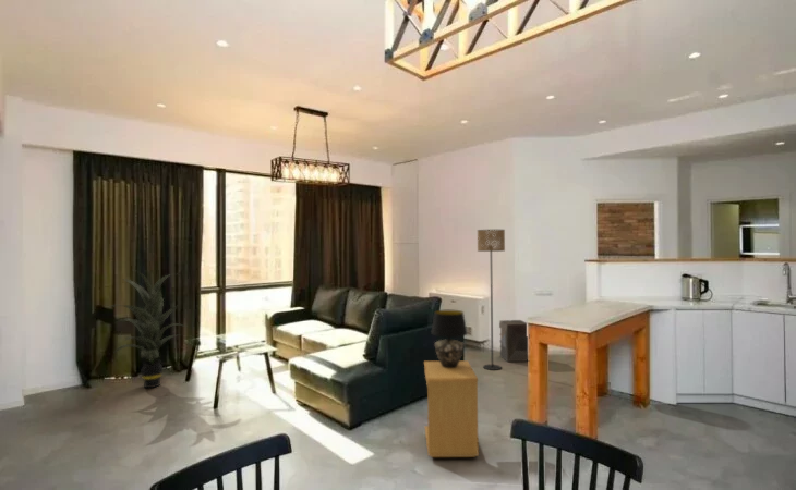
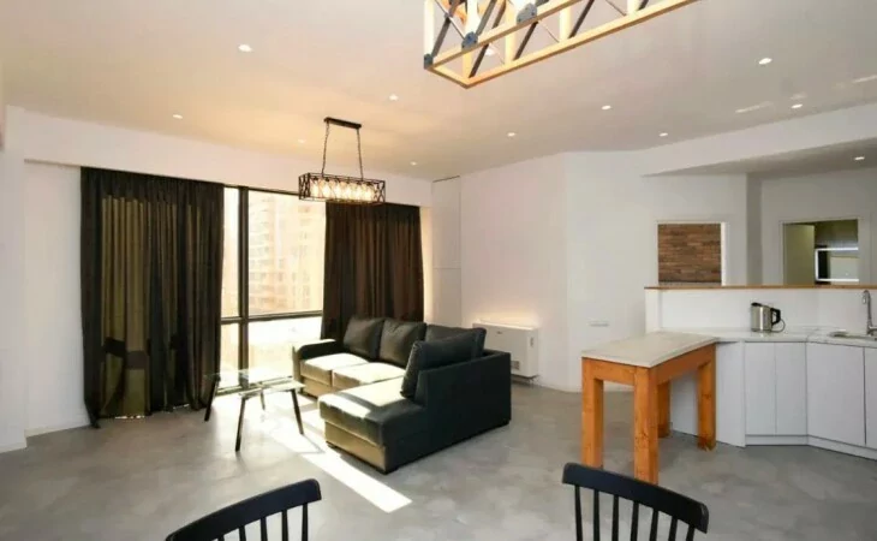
- floor lamp (491, 298)
- side table (449, 406)
- indoor plant (146, 327)
- table lamp (448, 339)
- storage bin (514, 340)
